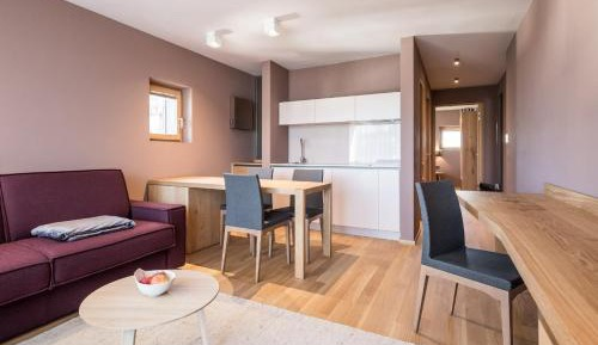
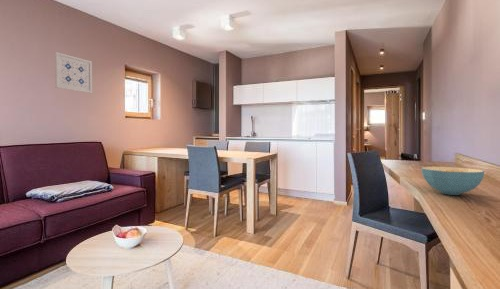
+ wall art (74, 73)
+ cereal bowl (450, 181)
